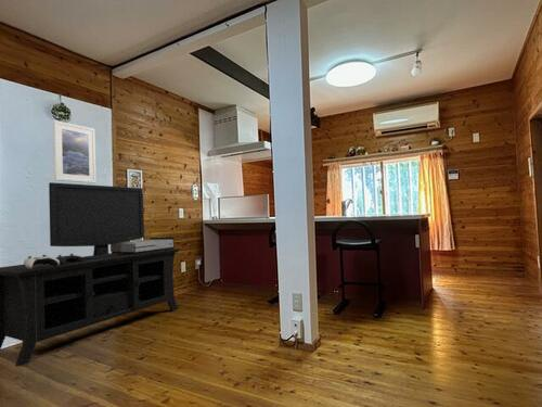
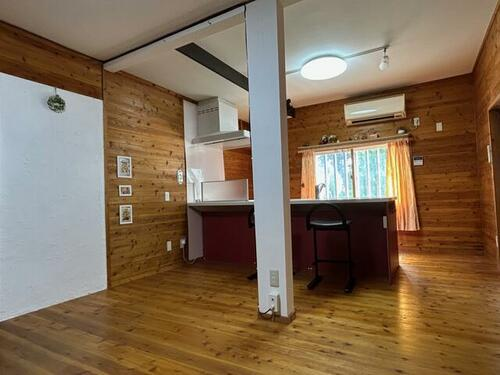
- media console (98, 256)
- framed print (75, 153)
